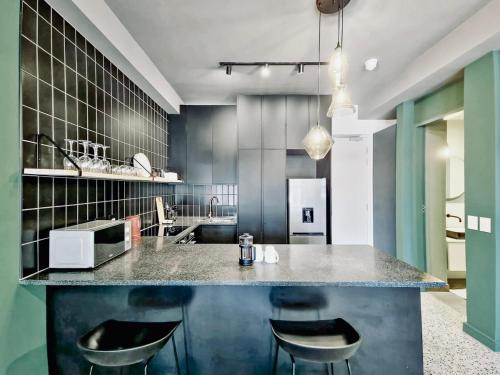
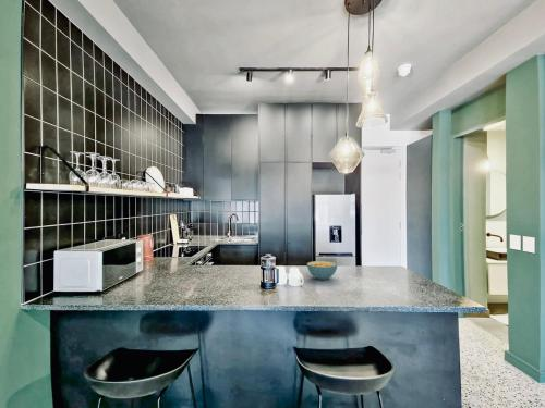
+ cereal bowl (322, 271)
